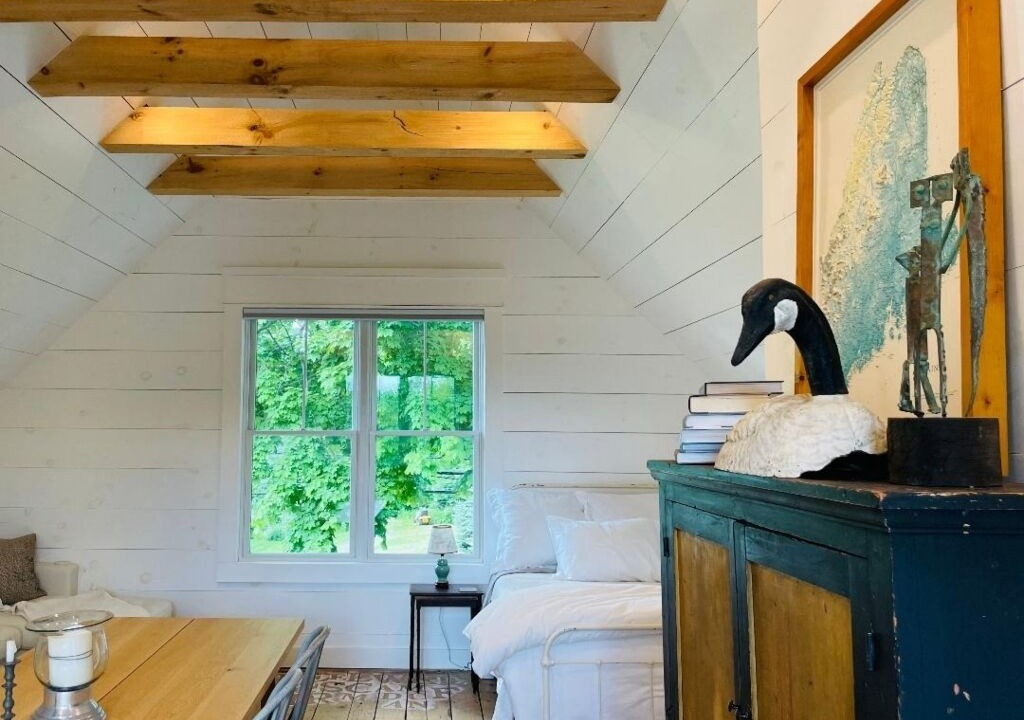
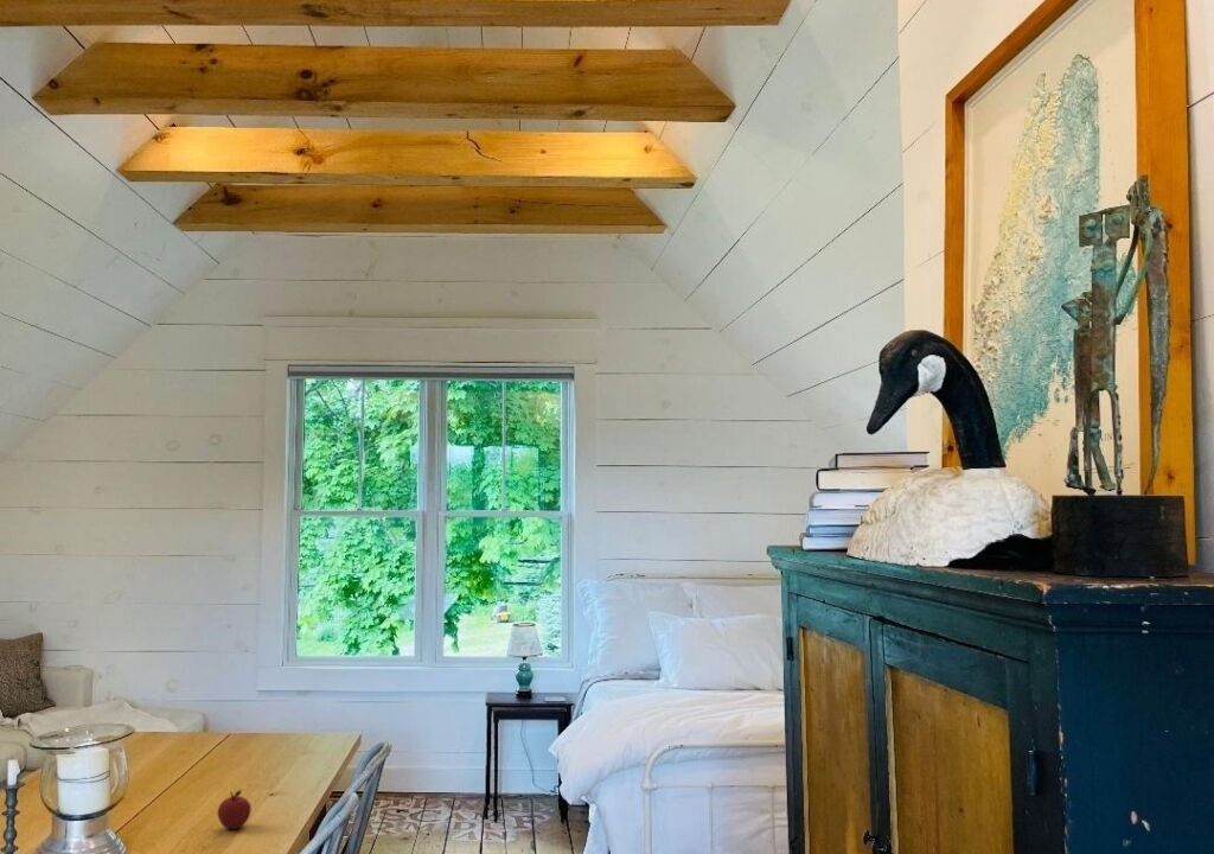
+ apple (234, 808)
